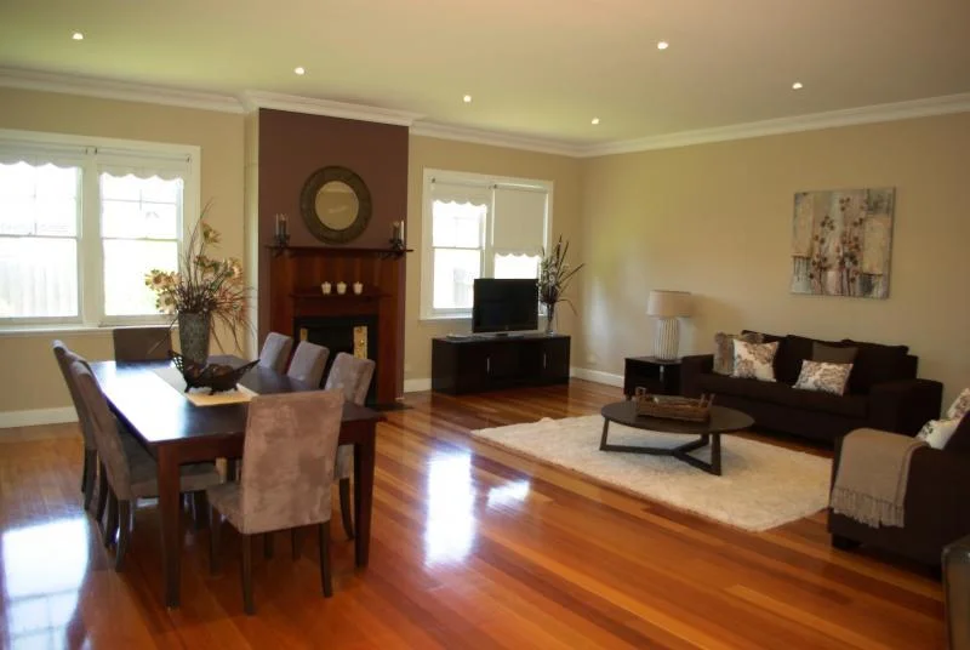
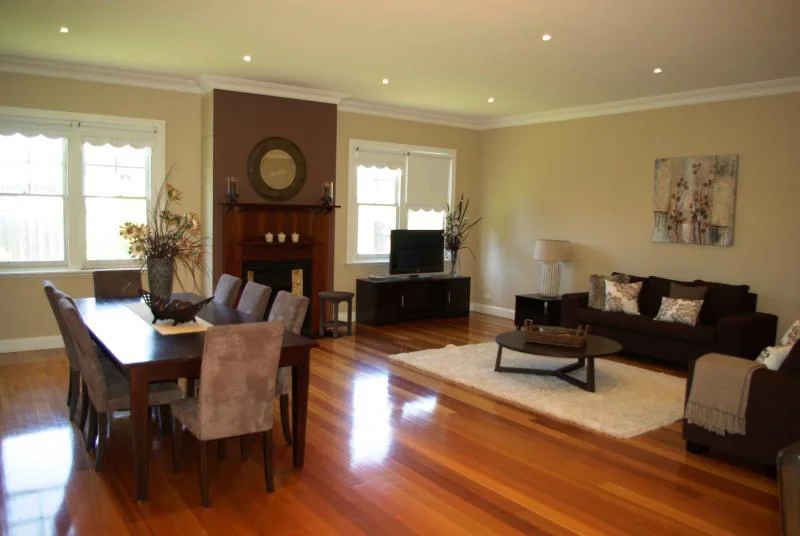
+ stool (336, 314)
